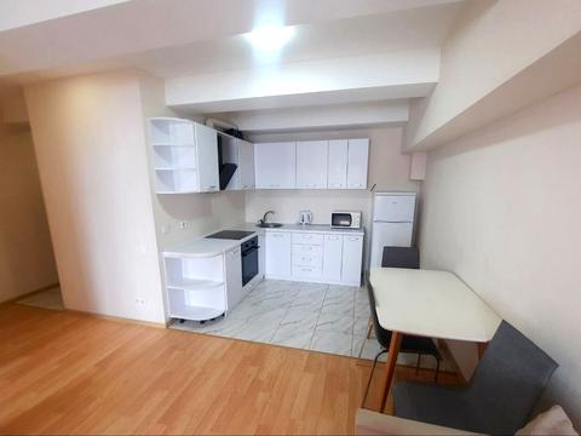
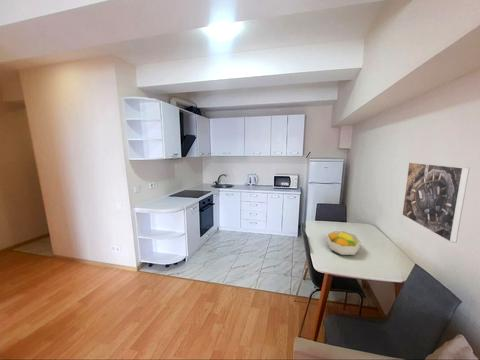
+ fruit bowl (343, 241)
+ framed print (429, 196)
